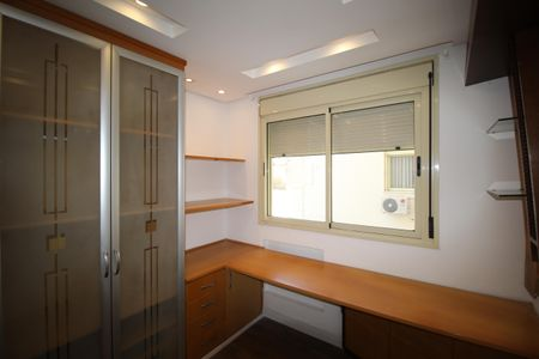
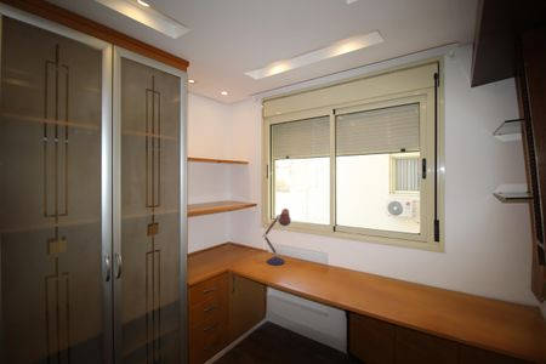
+ desk lamp (269, 229)
